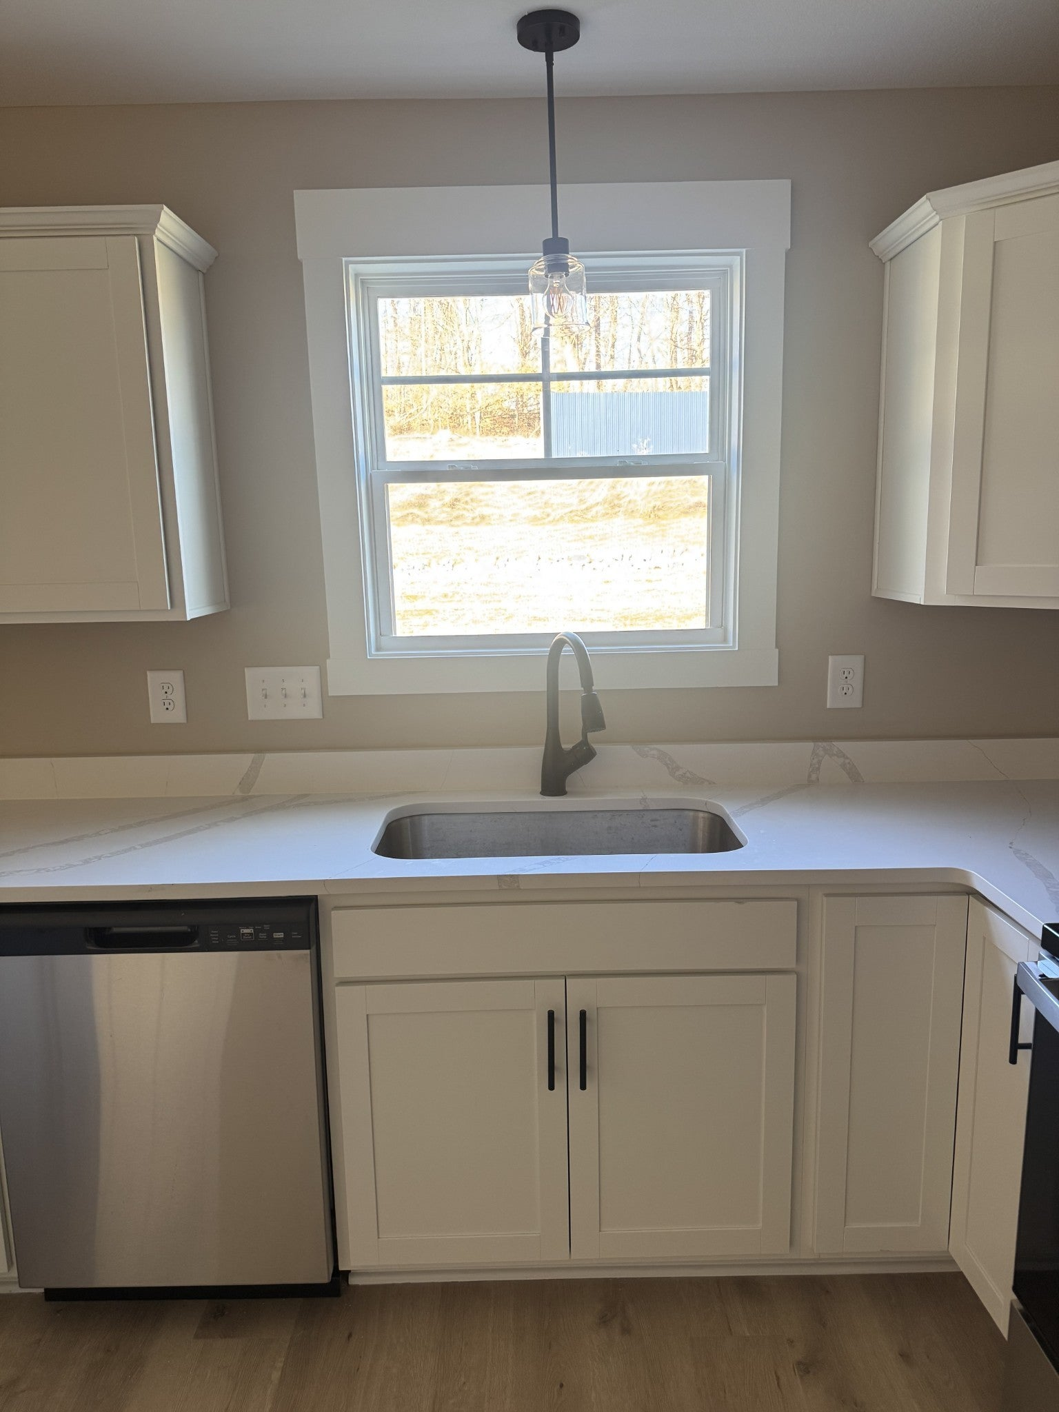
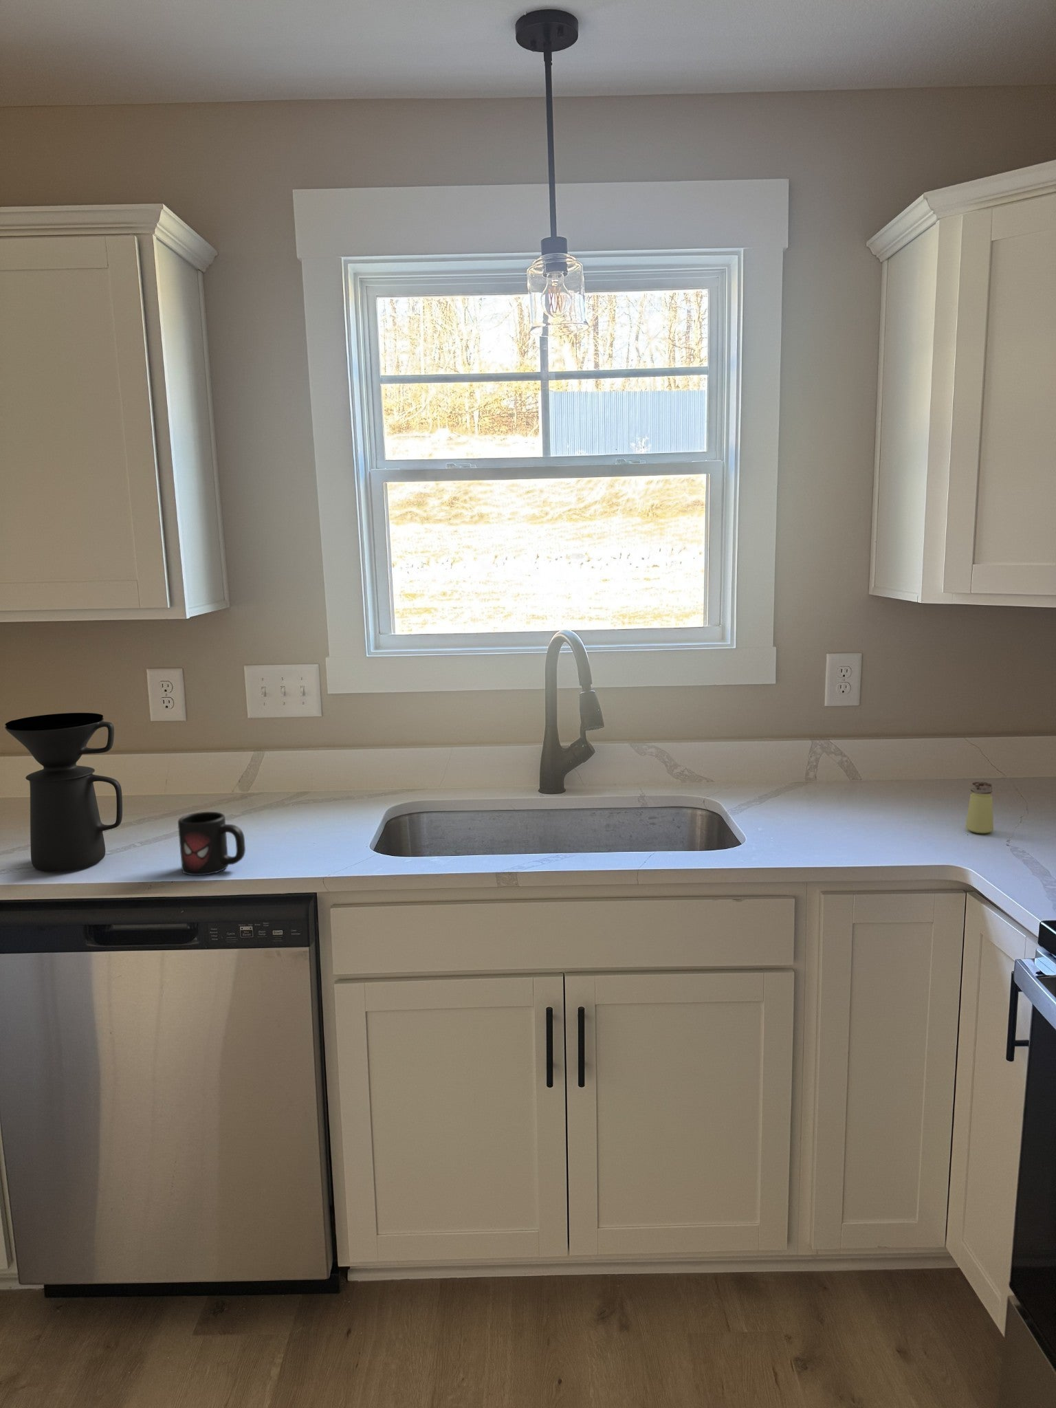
+ coffee maker (62, 792)
+ saltshaker (981, 806)
+ mug (213, 843)
